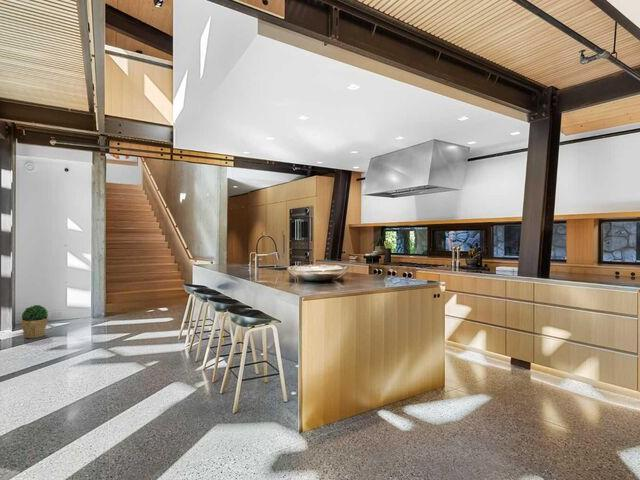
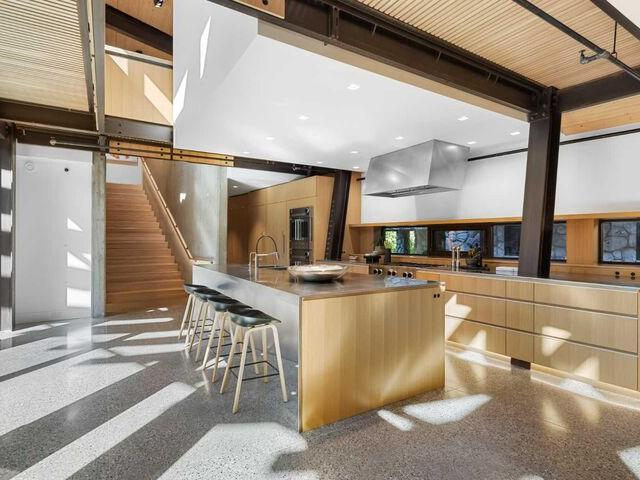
- potted plant (34, 320)
